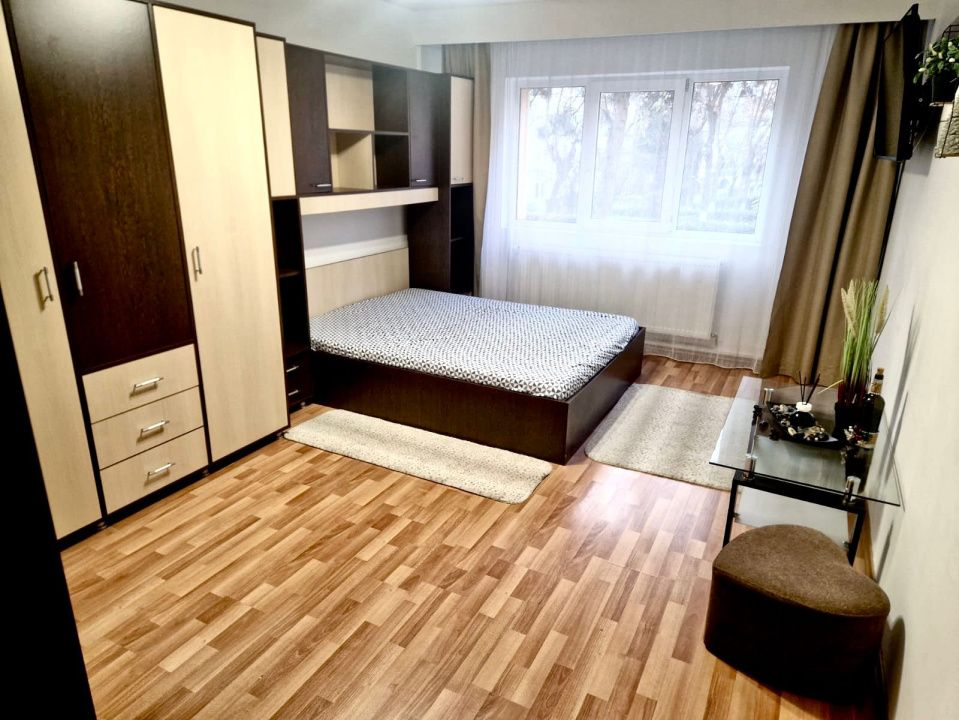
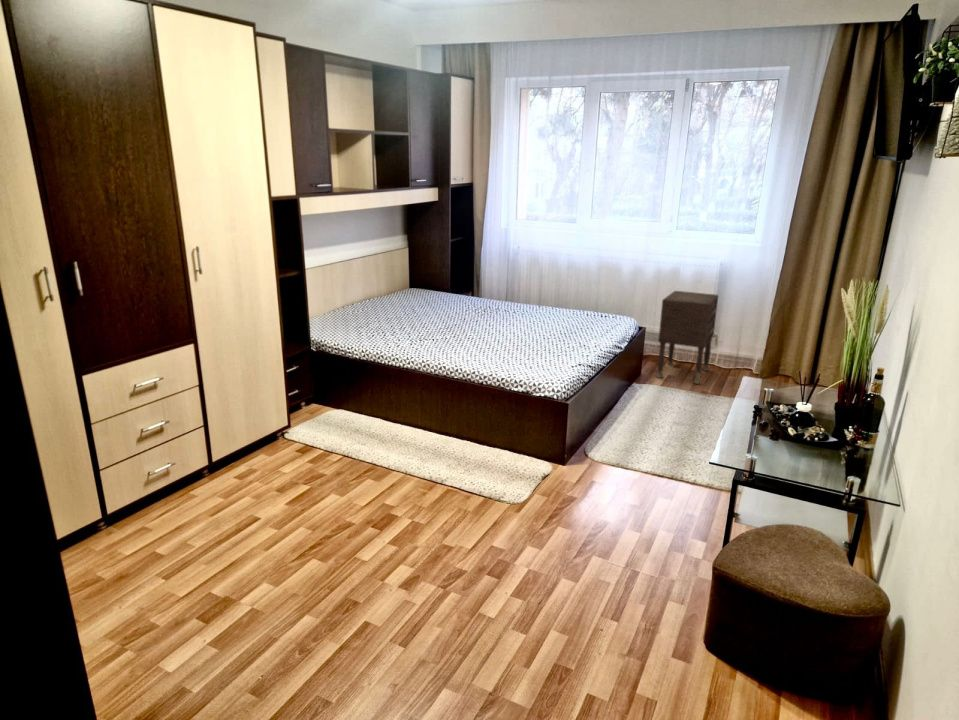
+ nightstand (688, 336)
